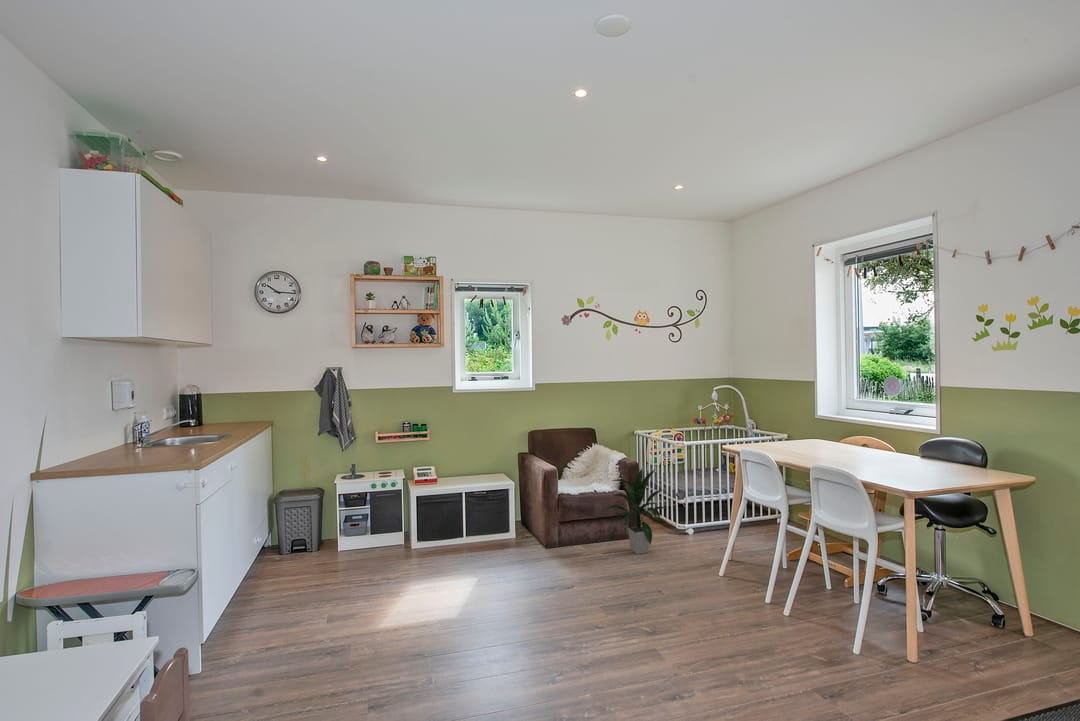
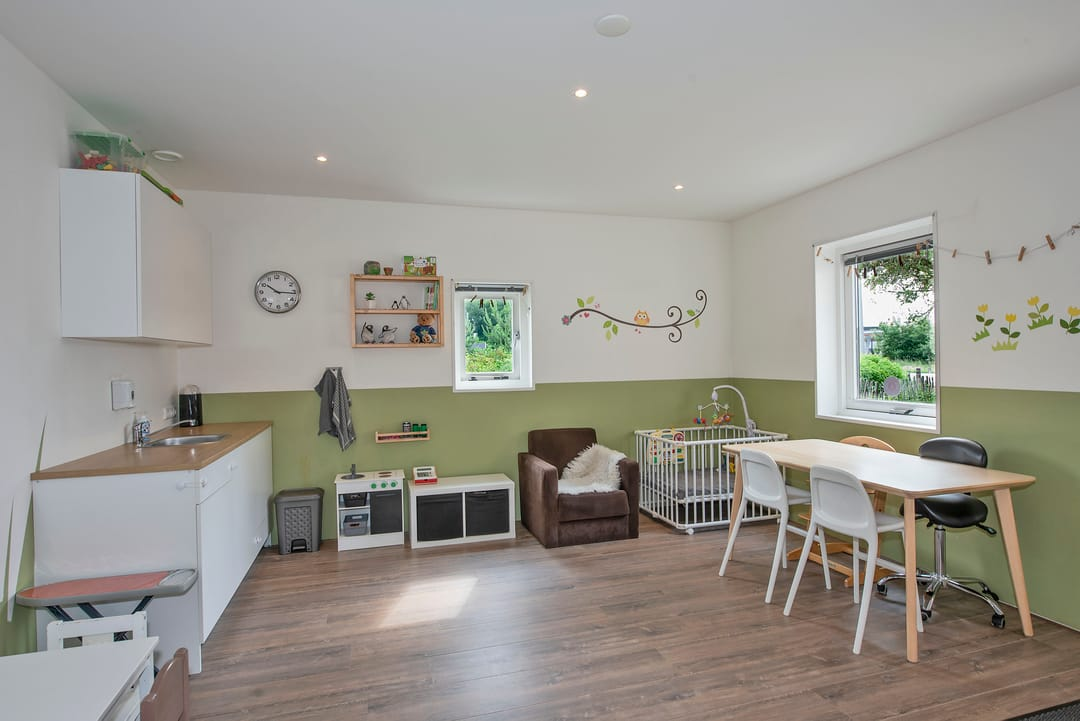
- indoor plant (638, 510)
